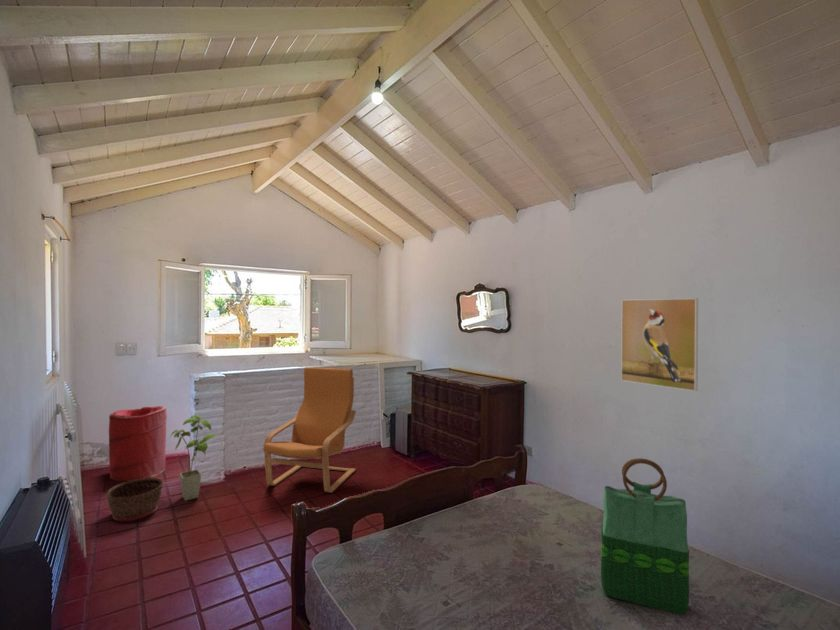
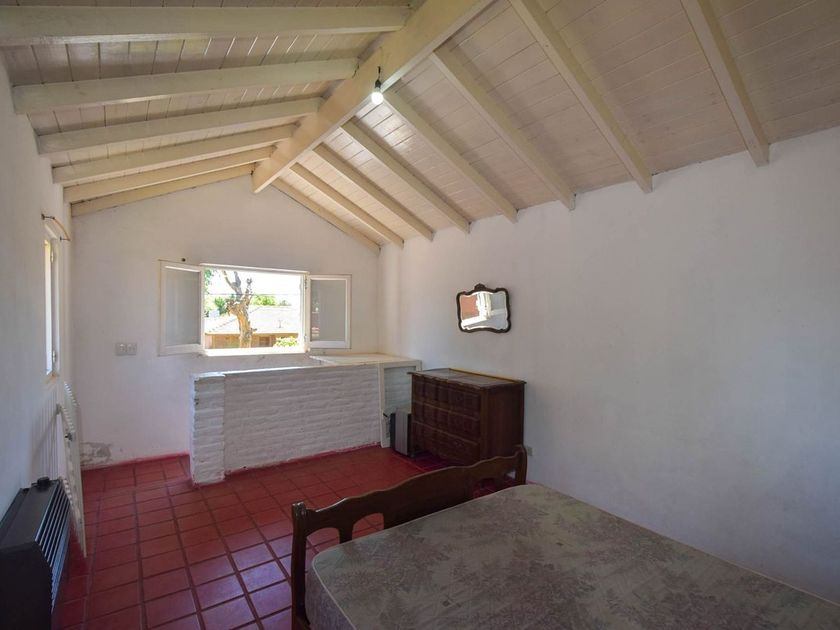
- armchair (312, 426)
- basket (135, 499)
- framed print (657, 342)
- tote bag (642, 528)
- laundry hamper (138, 440)
- house plant (196, 455)
